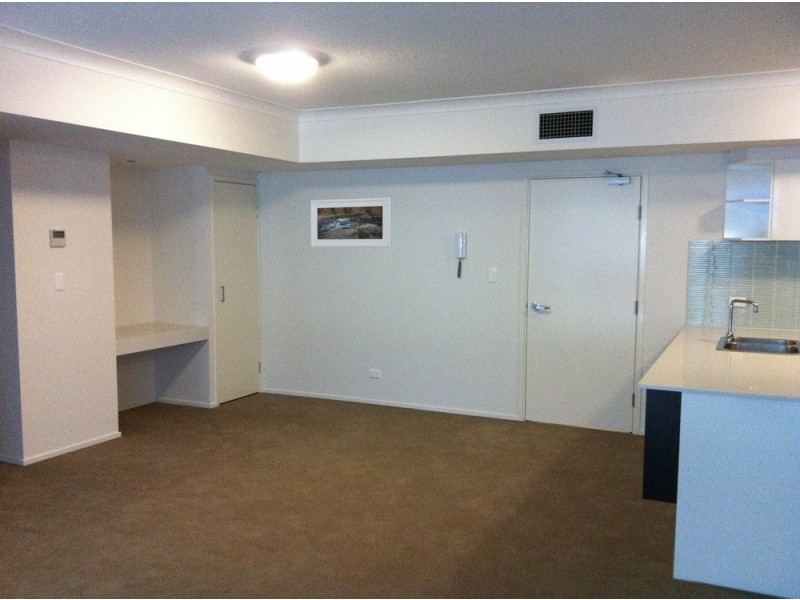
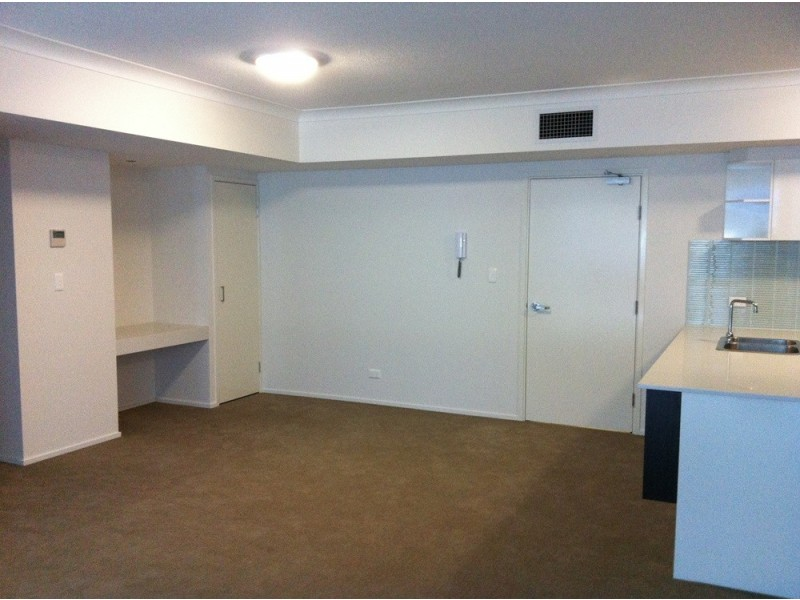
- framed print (349, 223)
